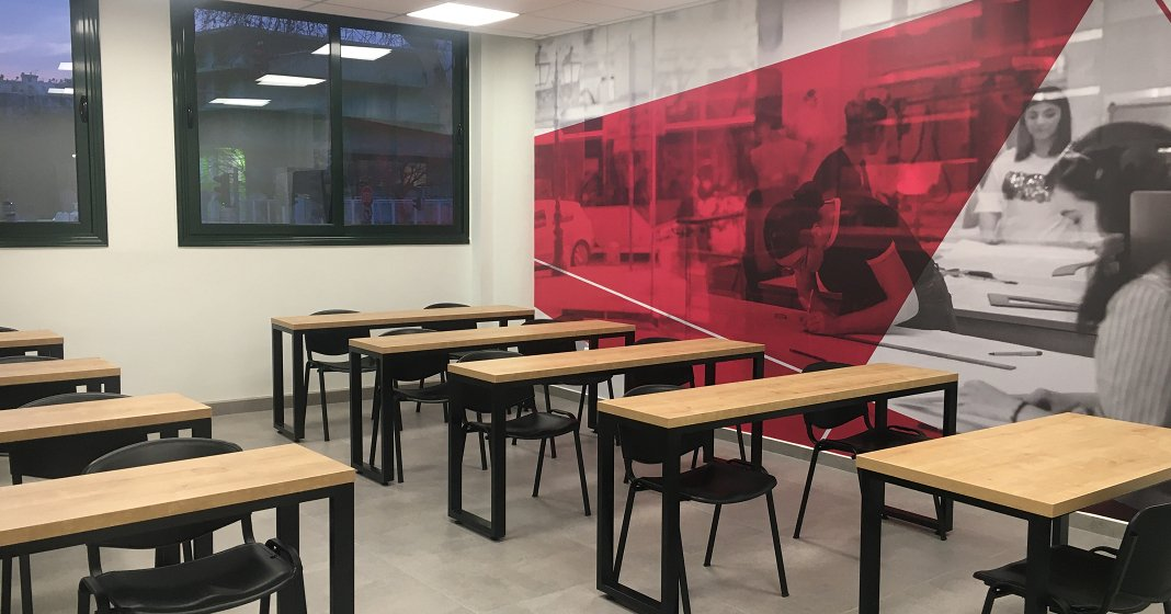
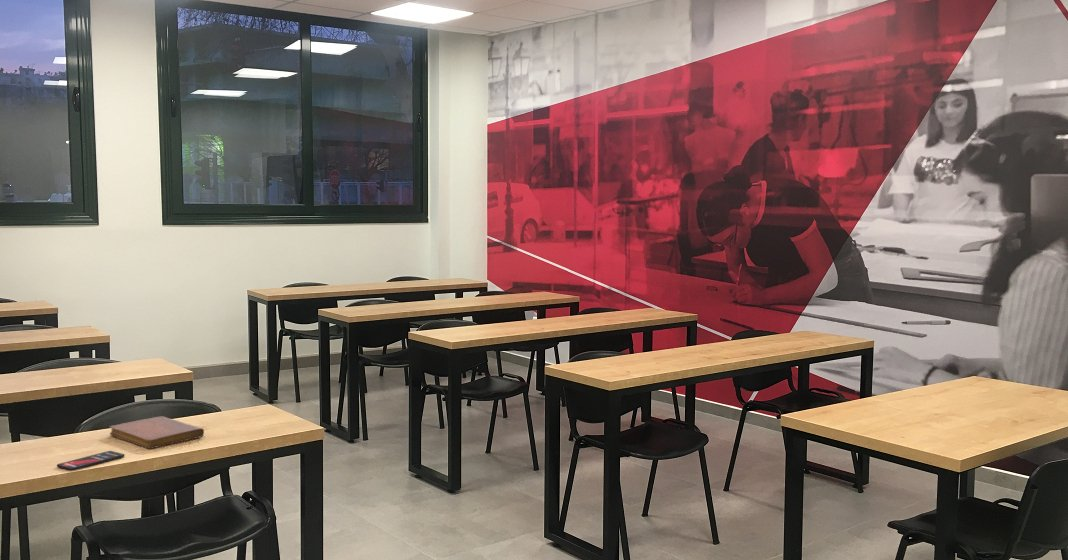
+ smartphone (91, 460)
+ notebook (156, 431)
